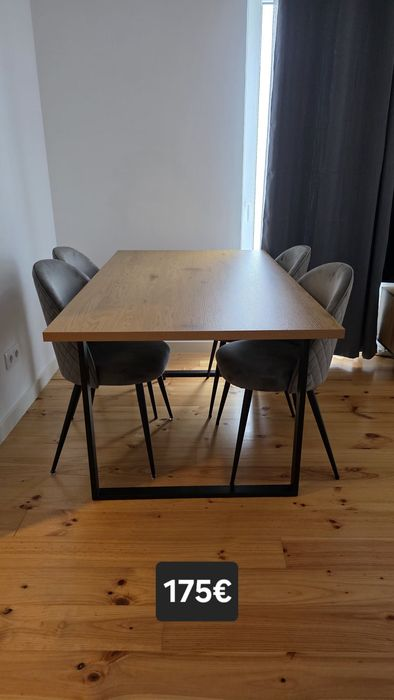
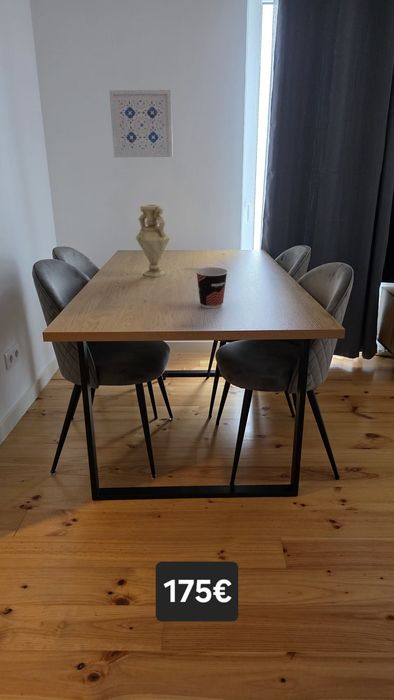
+ cup (211, 288)
+ wall art (141, 124)
+ vase (152, 240)
